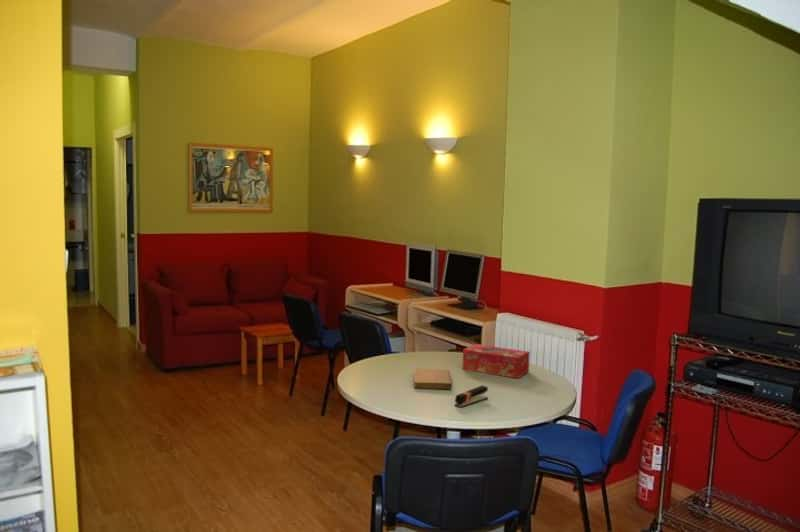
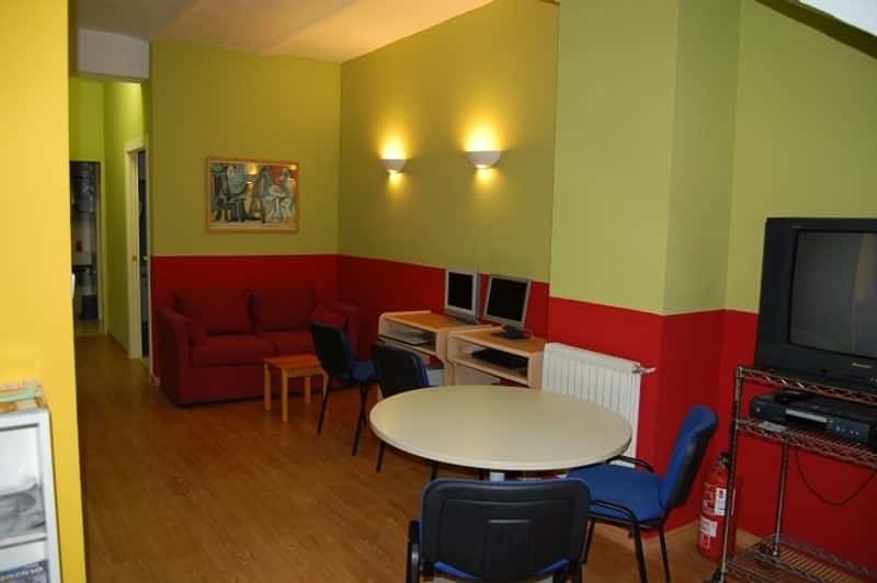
- notebook (432, 378)
- tissue box (495, 360)
- stapler (471, 396)
